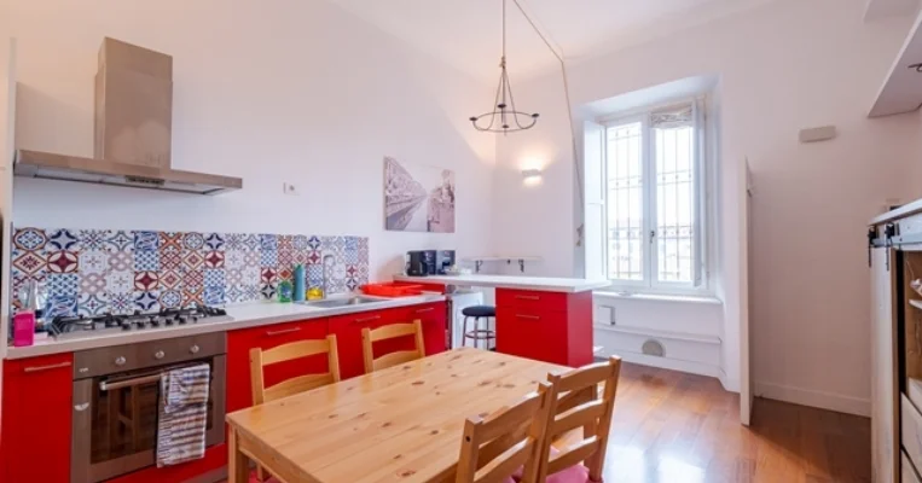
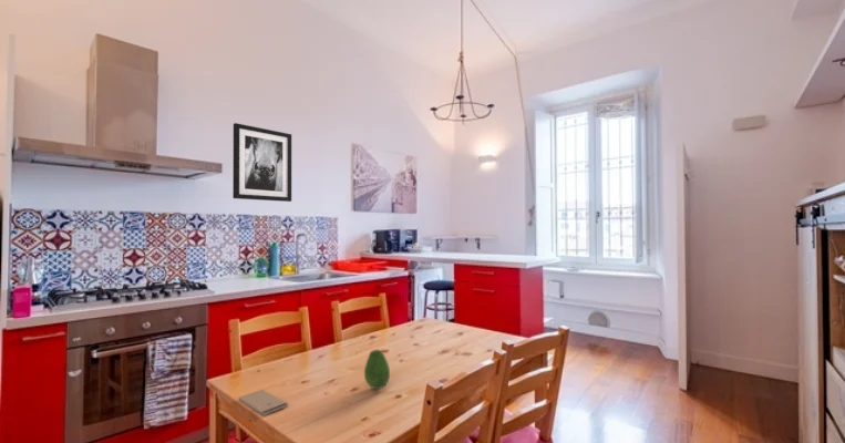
+ fruit (377, 369)
+ smartphone (262, 401)
+ wall art (264, 164)
